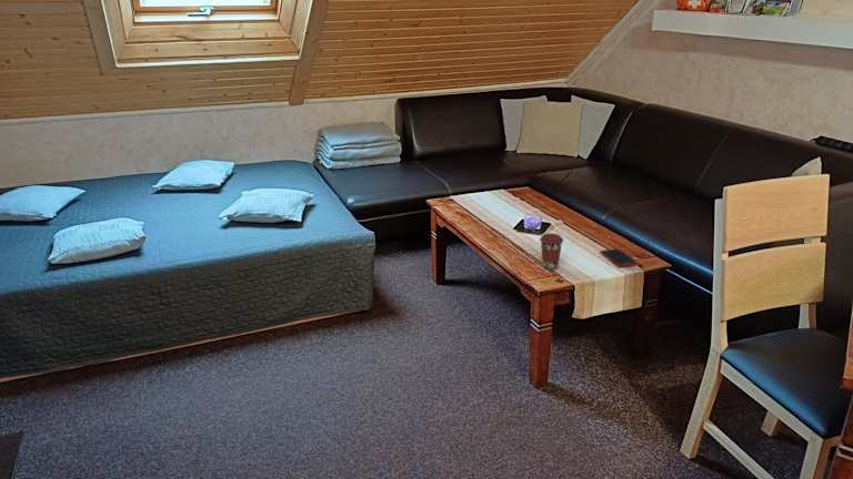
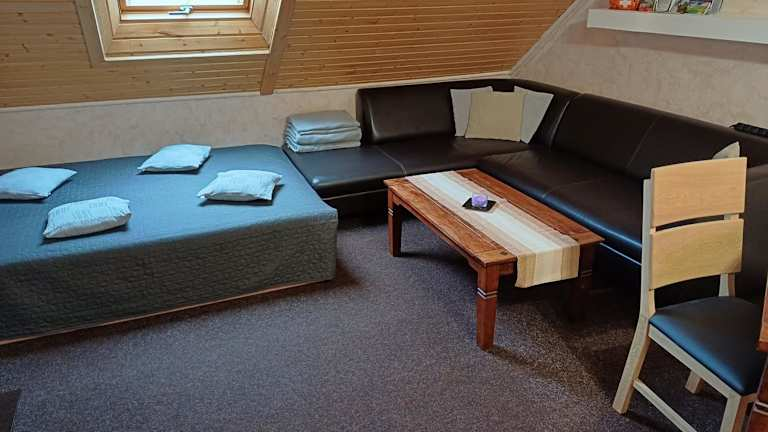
- cell phone (618, 257)
- coffee cup (551, 251)
